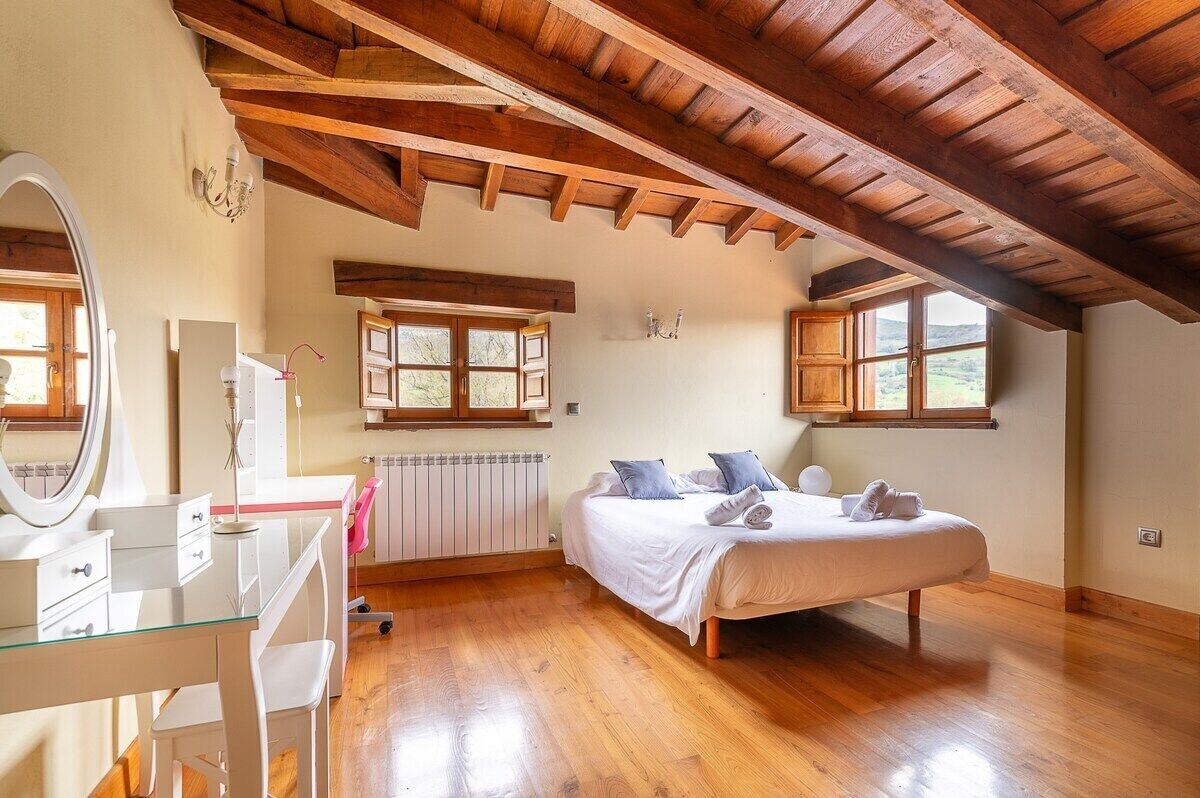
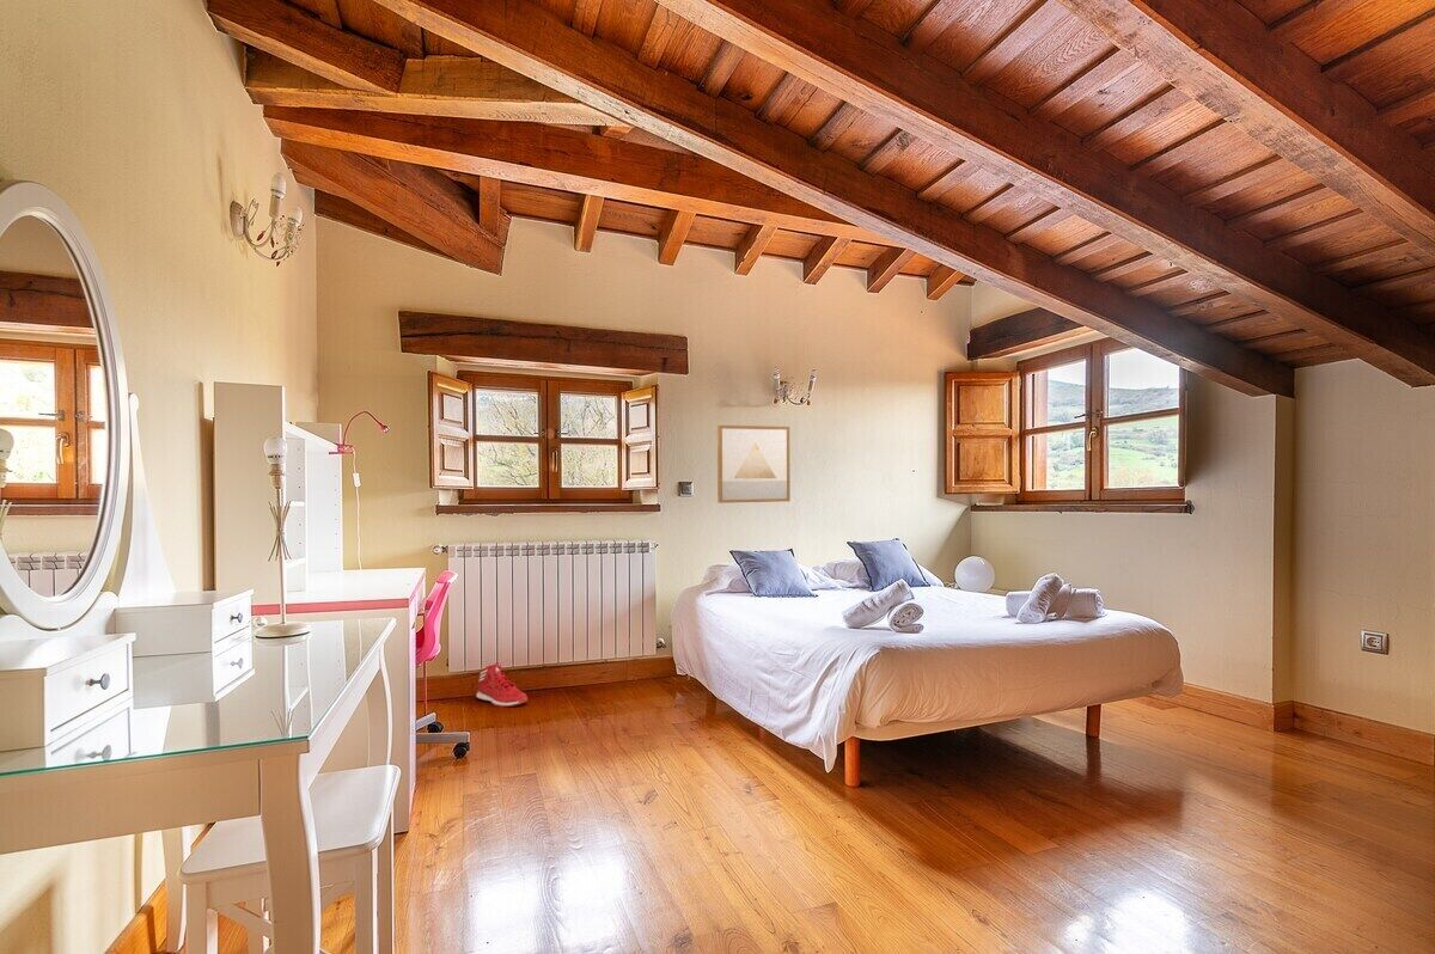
+ wall art (753, 464)
+ sneaker (501, 683)
